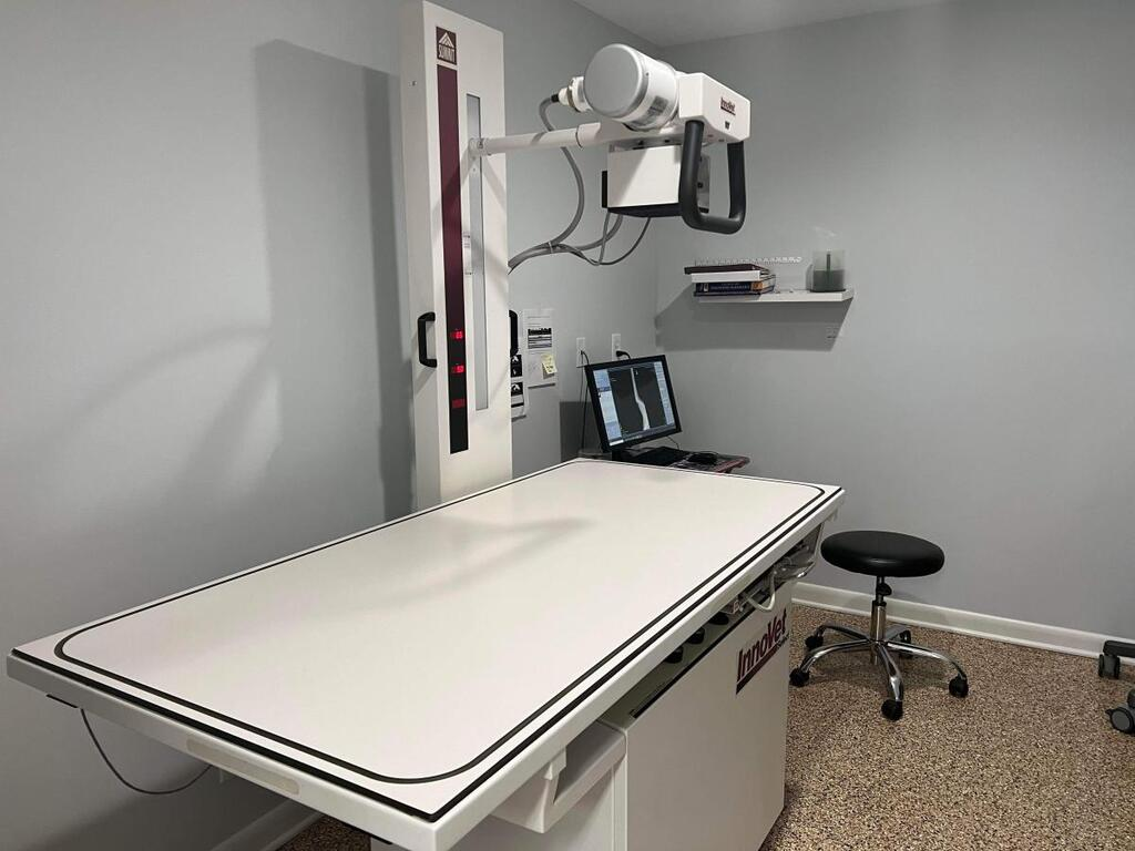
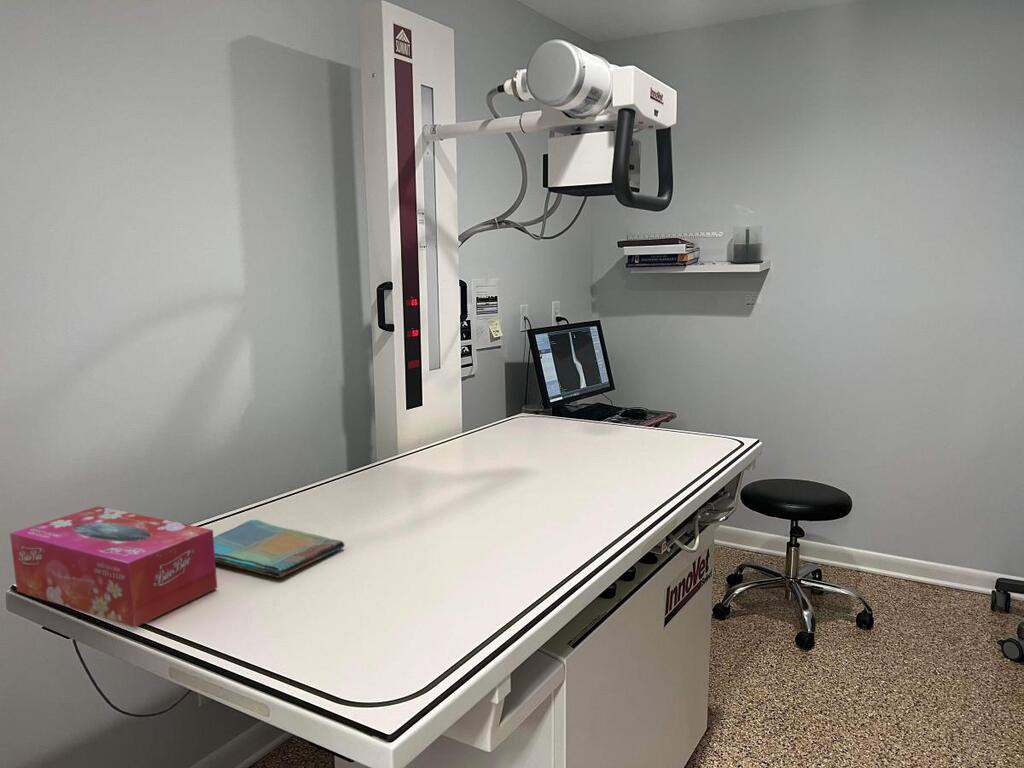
+ tissue box (114, 560)
+ dish towel (266, 546)
